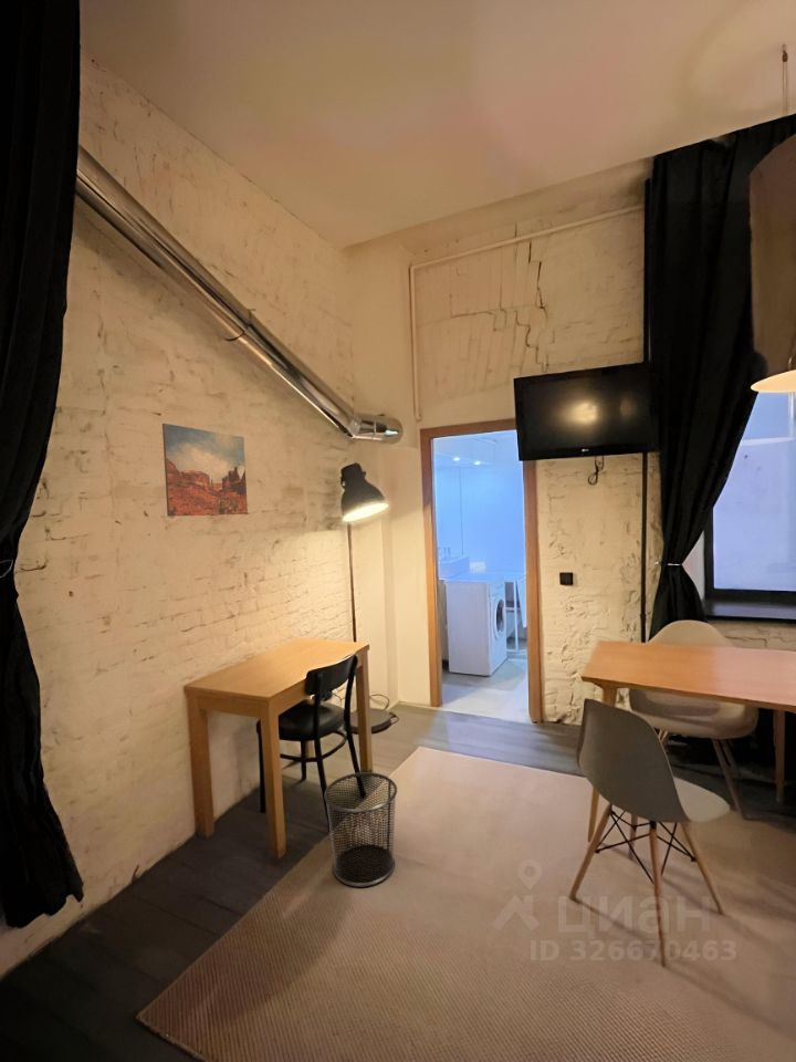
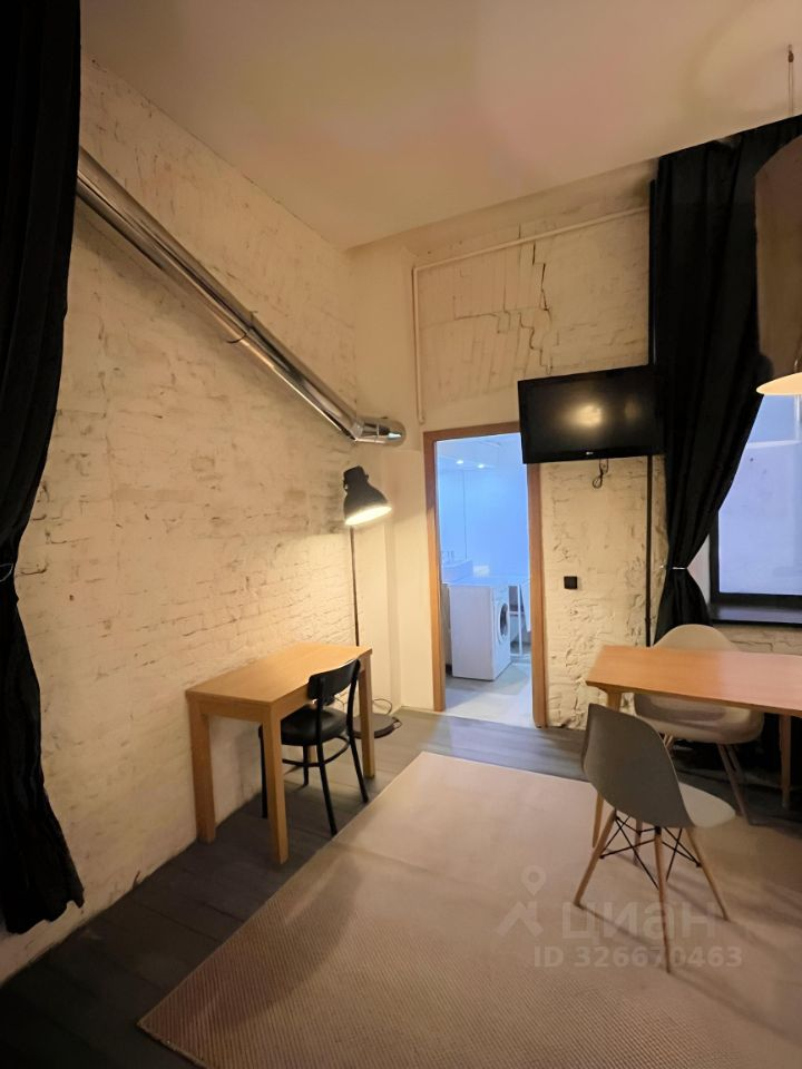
- trash can (362, 827)
- wall art (208, 472)
